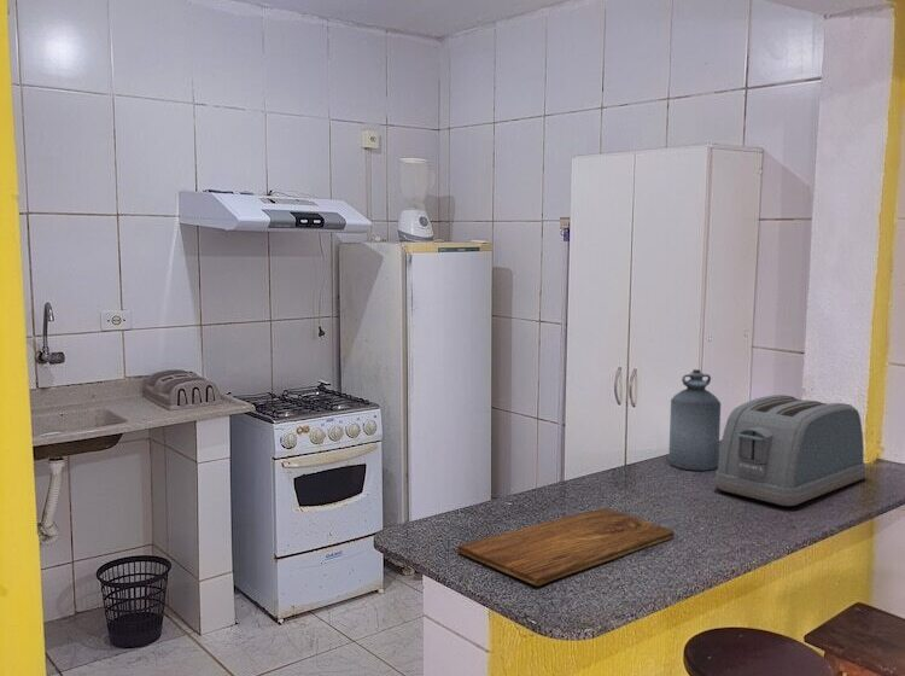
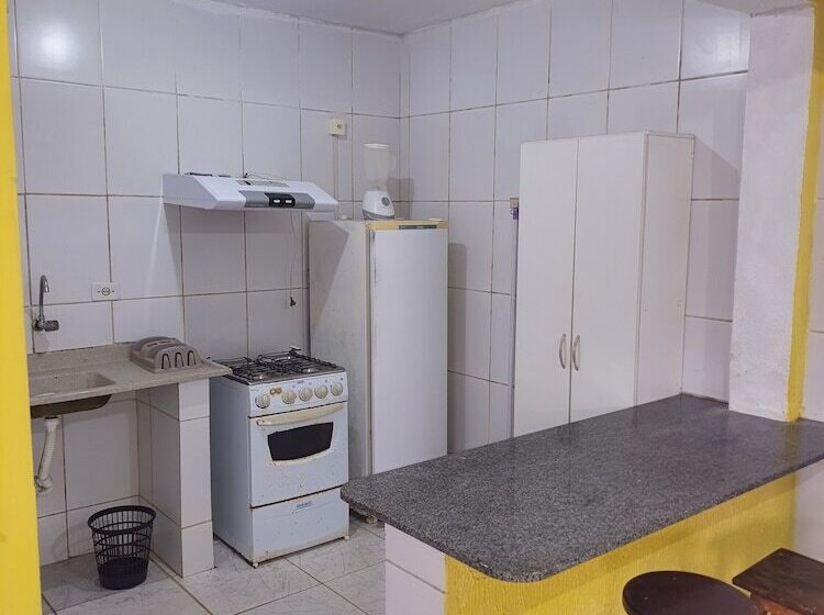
- toaster (792, 443)
- cutting board (571, 541)
- bottle (694, 416)
